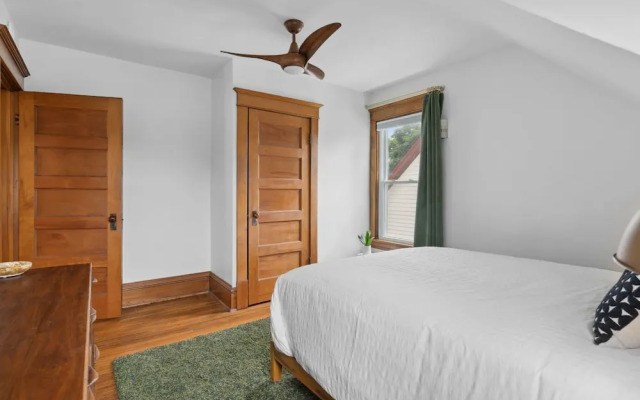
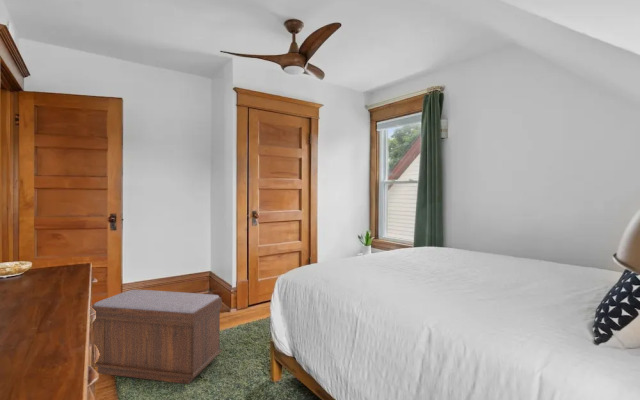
+ bench (158, 331)
